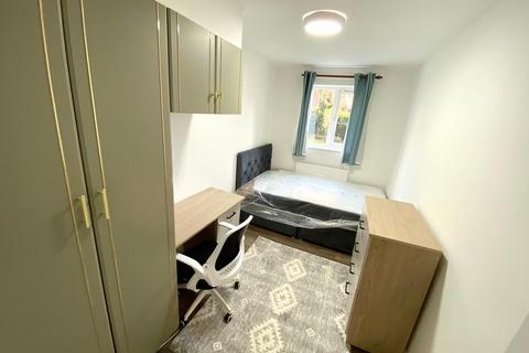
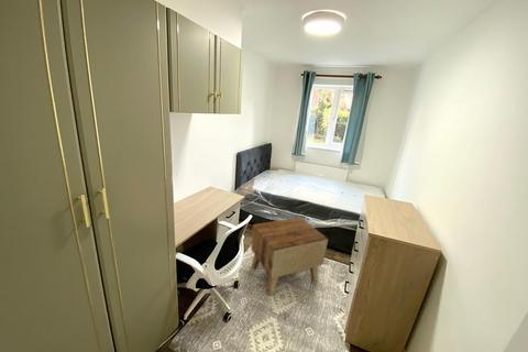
+ side table (285, 252)
